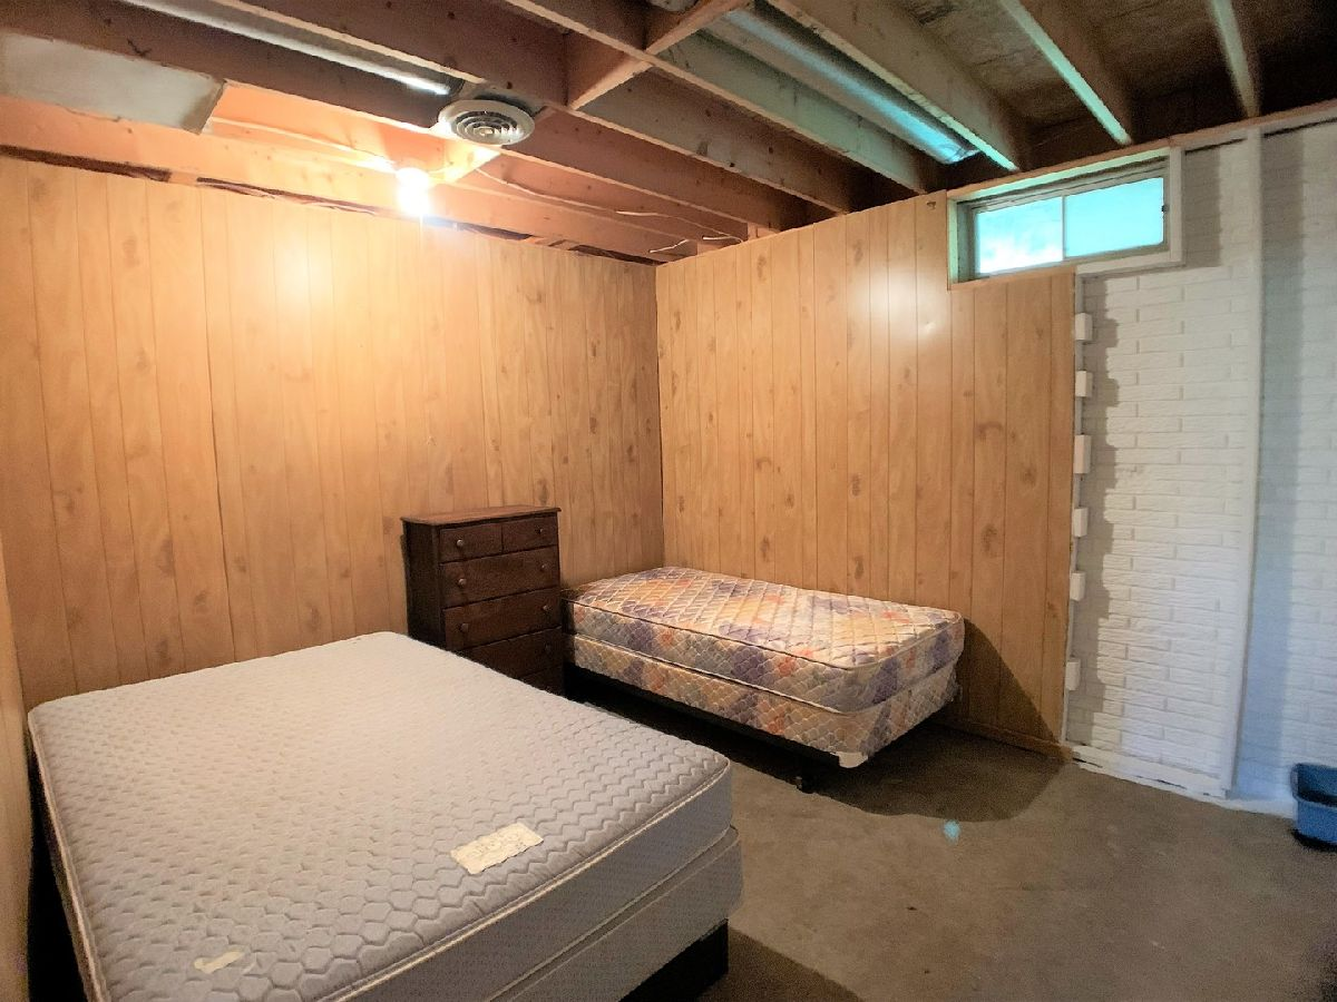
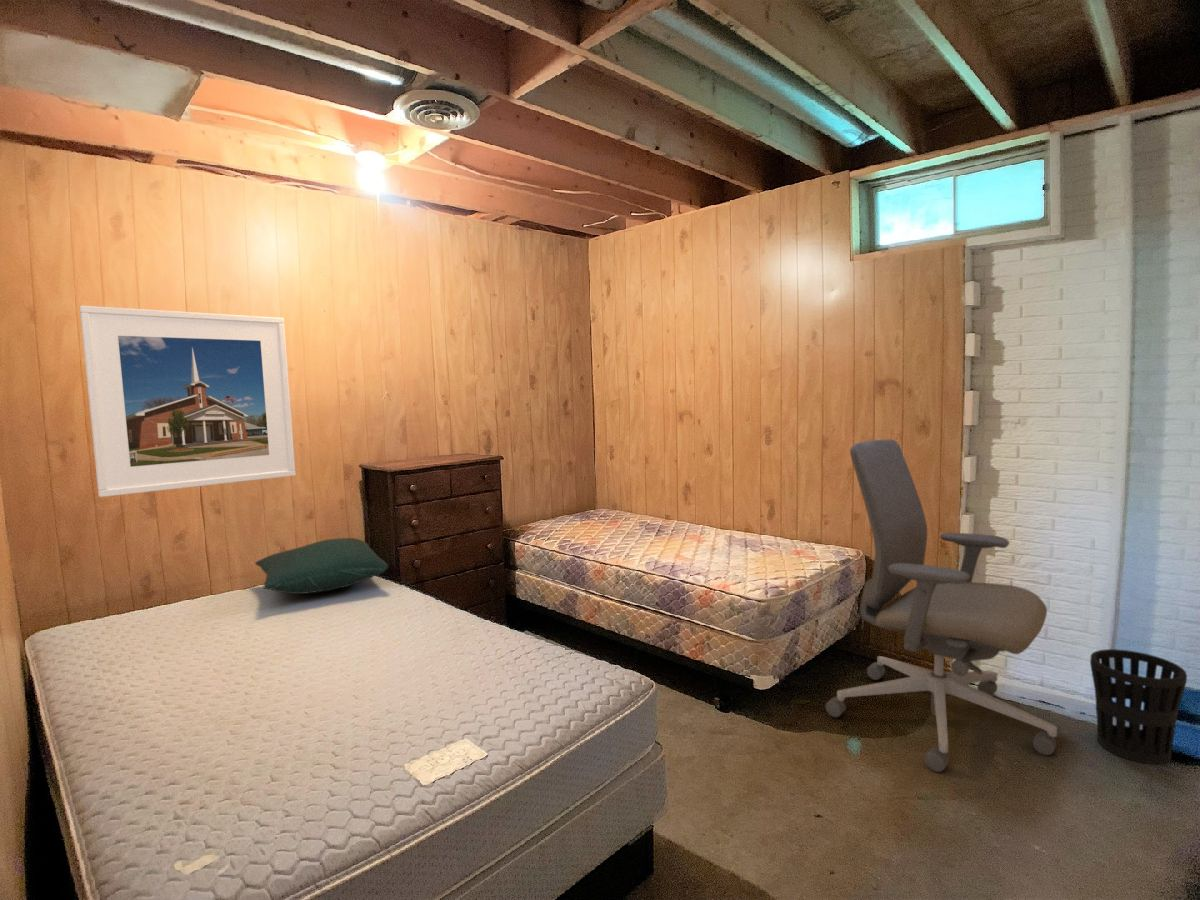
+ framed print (199, 399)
+ wastebasket (1135, 705)
+ office chair (944, 585)
+ pillow (321, 565)
